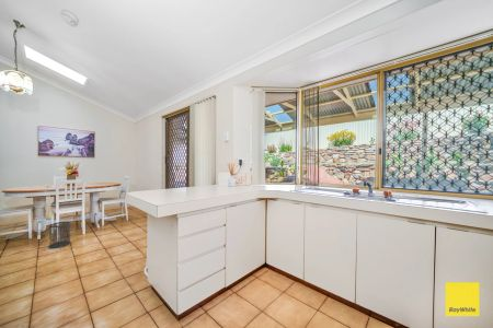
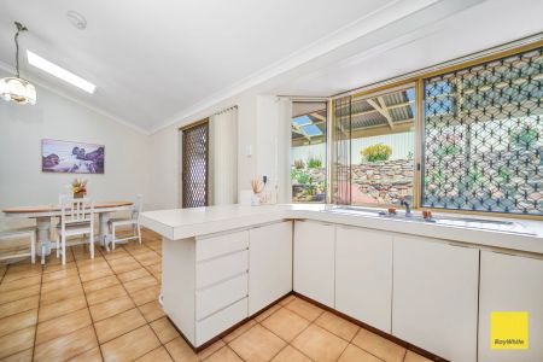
- wastebasket (58, 234)
